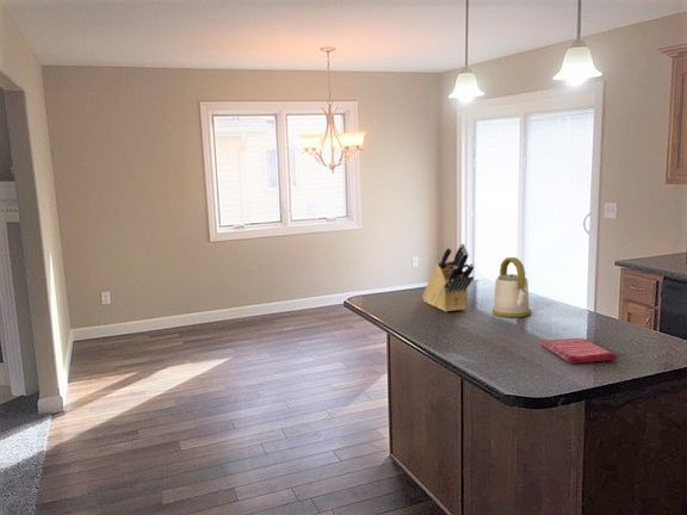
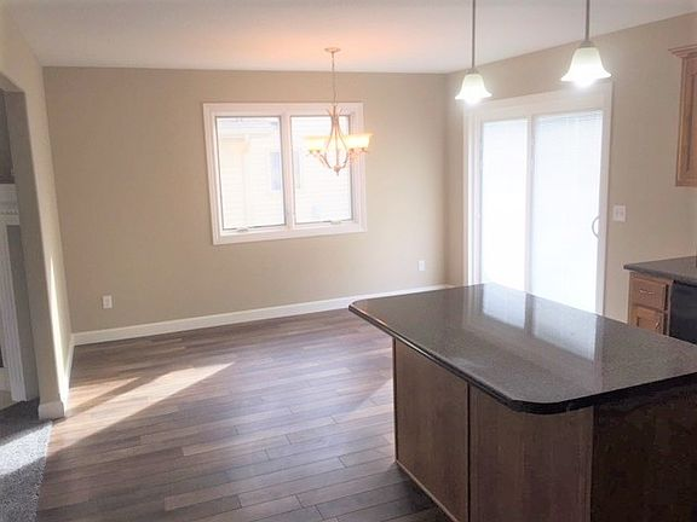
- dish towel (577, 348)
- knife block (447, 274)
- kettle (513, 285)
